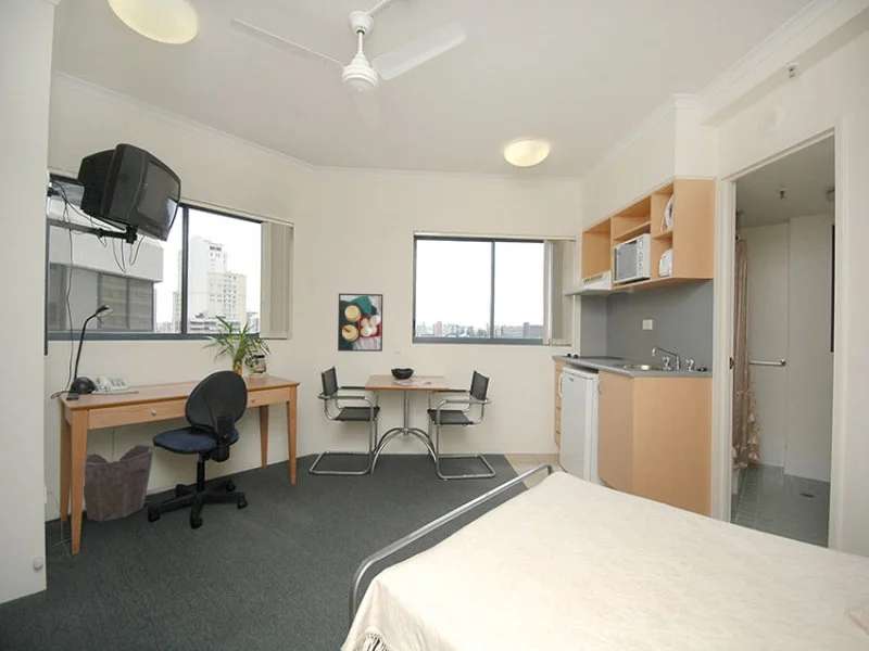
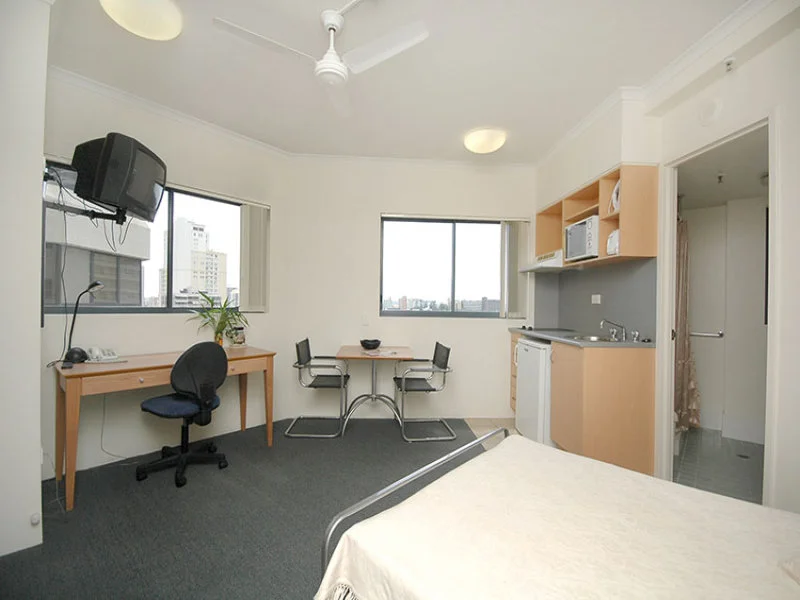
- waste bin (117, 482)
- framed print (360, 322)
